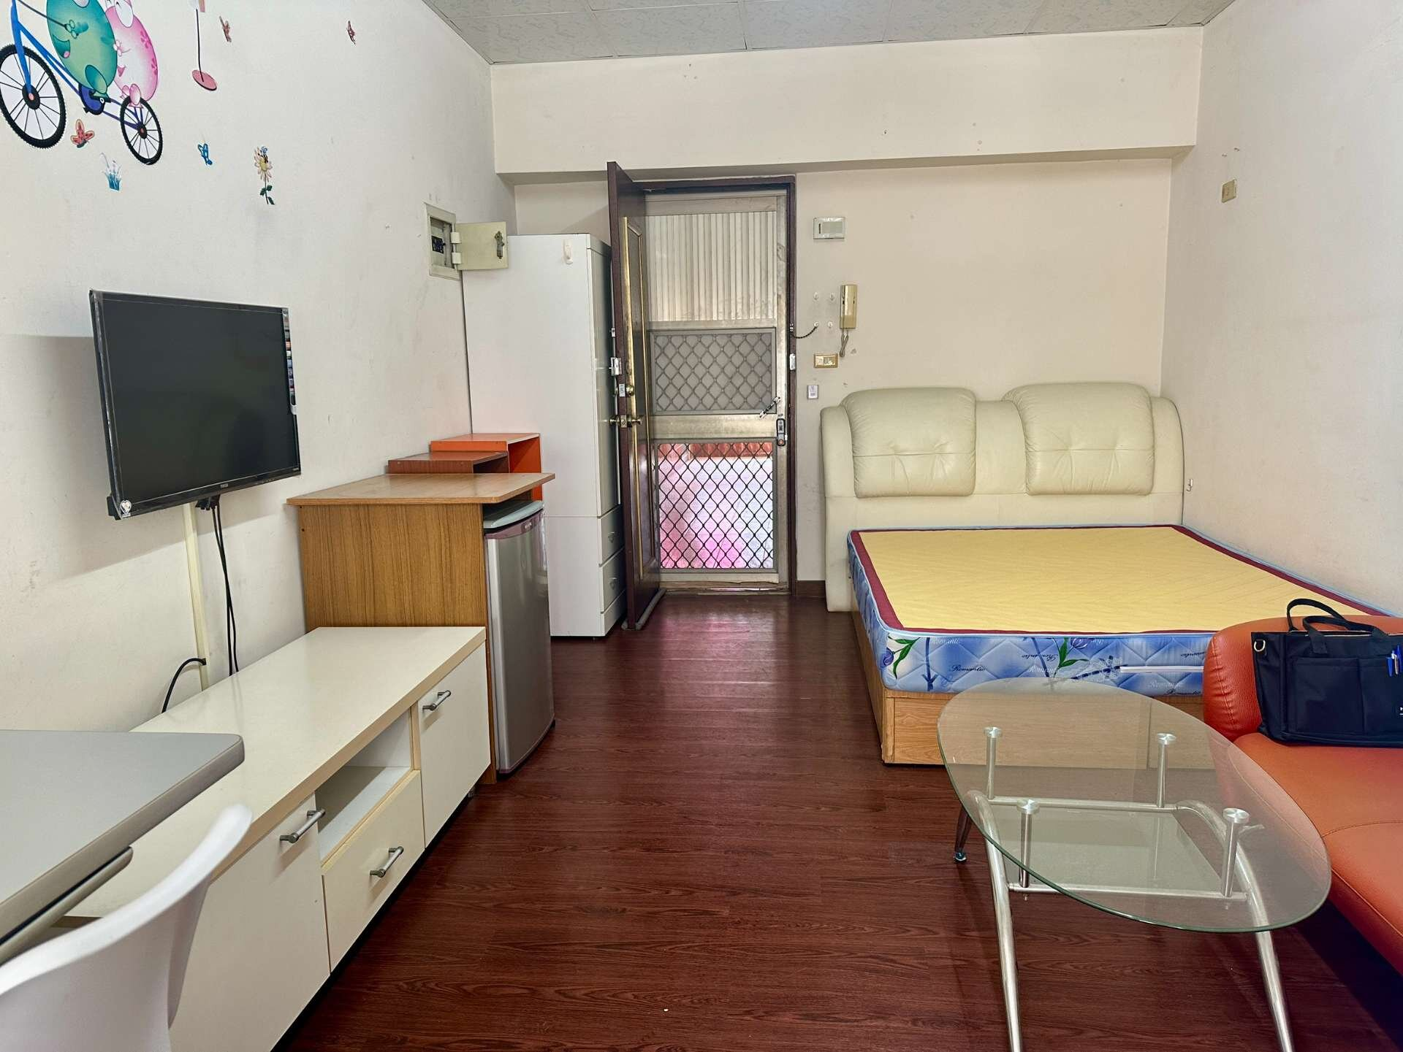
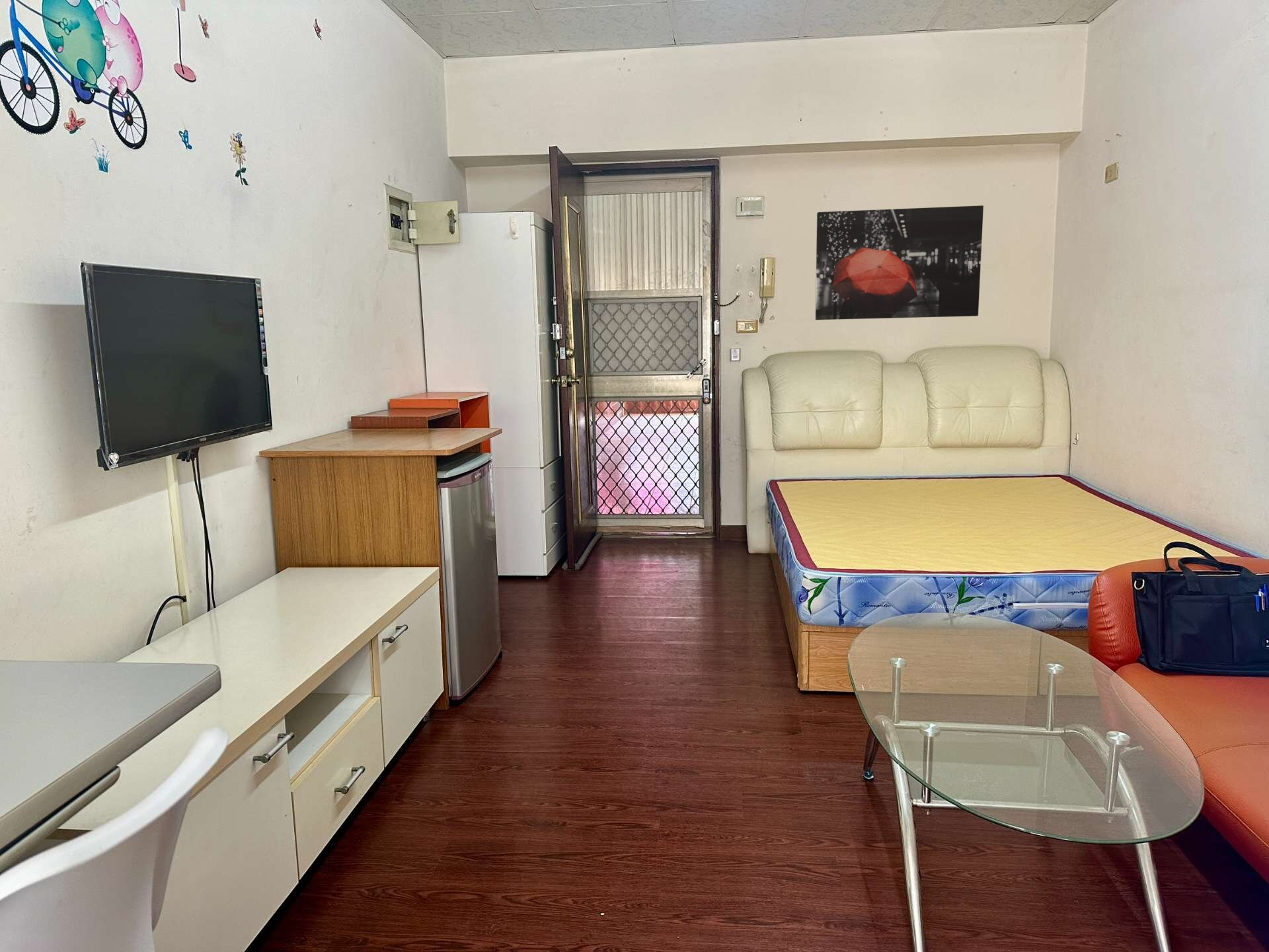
+ wall art (897, 264)
